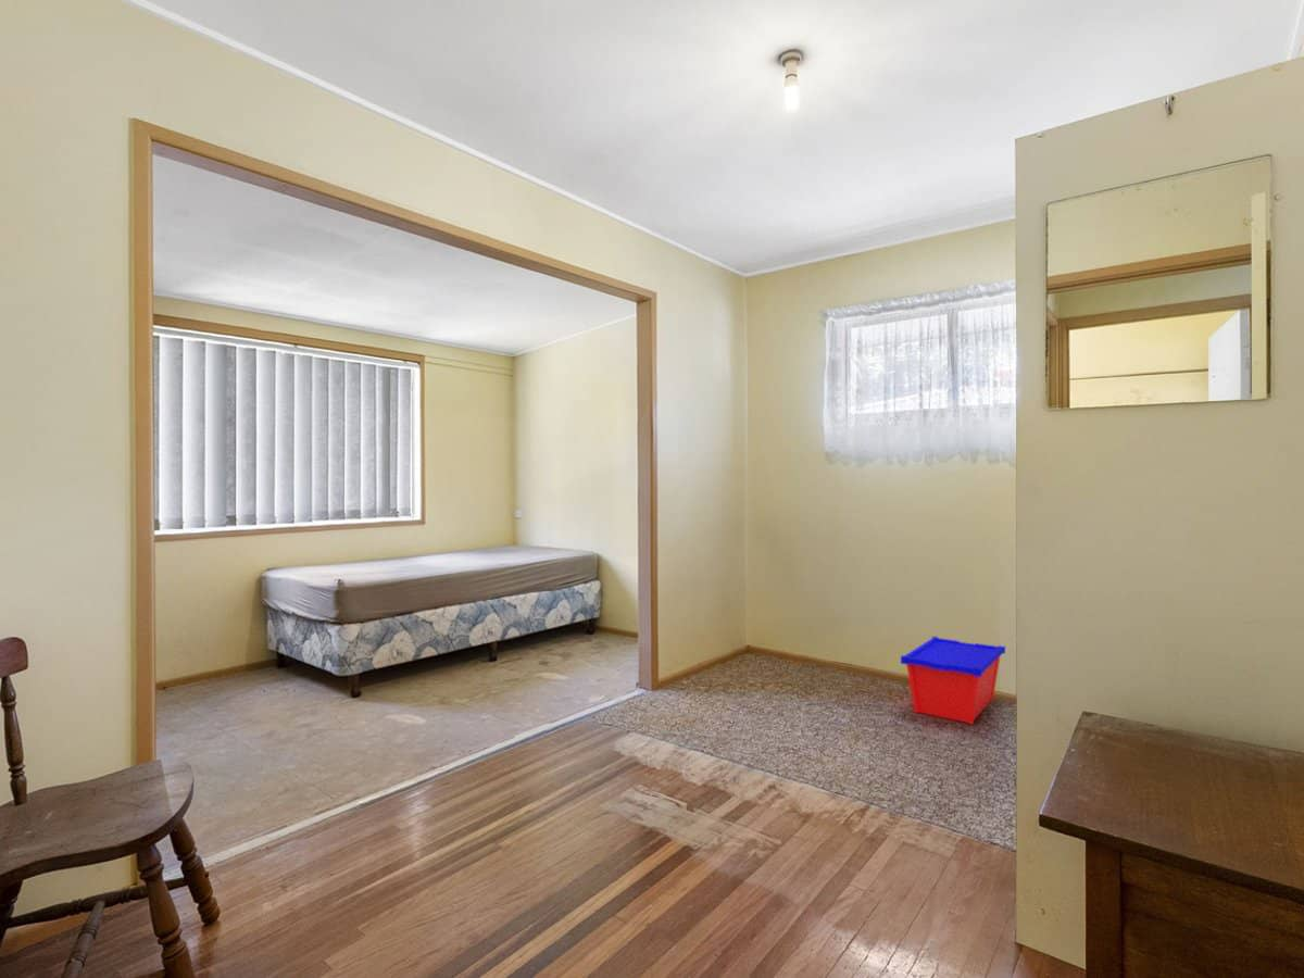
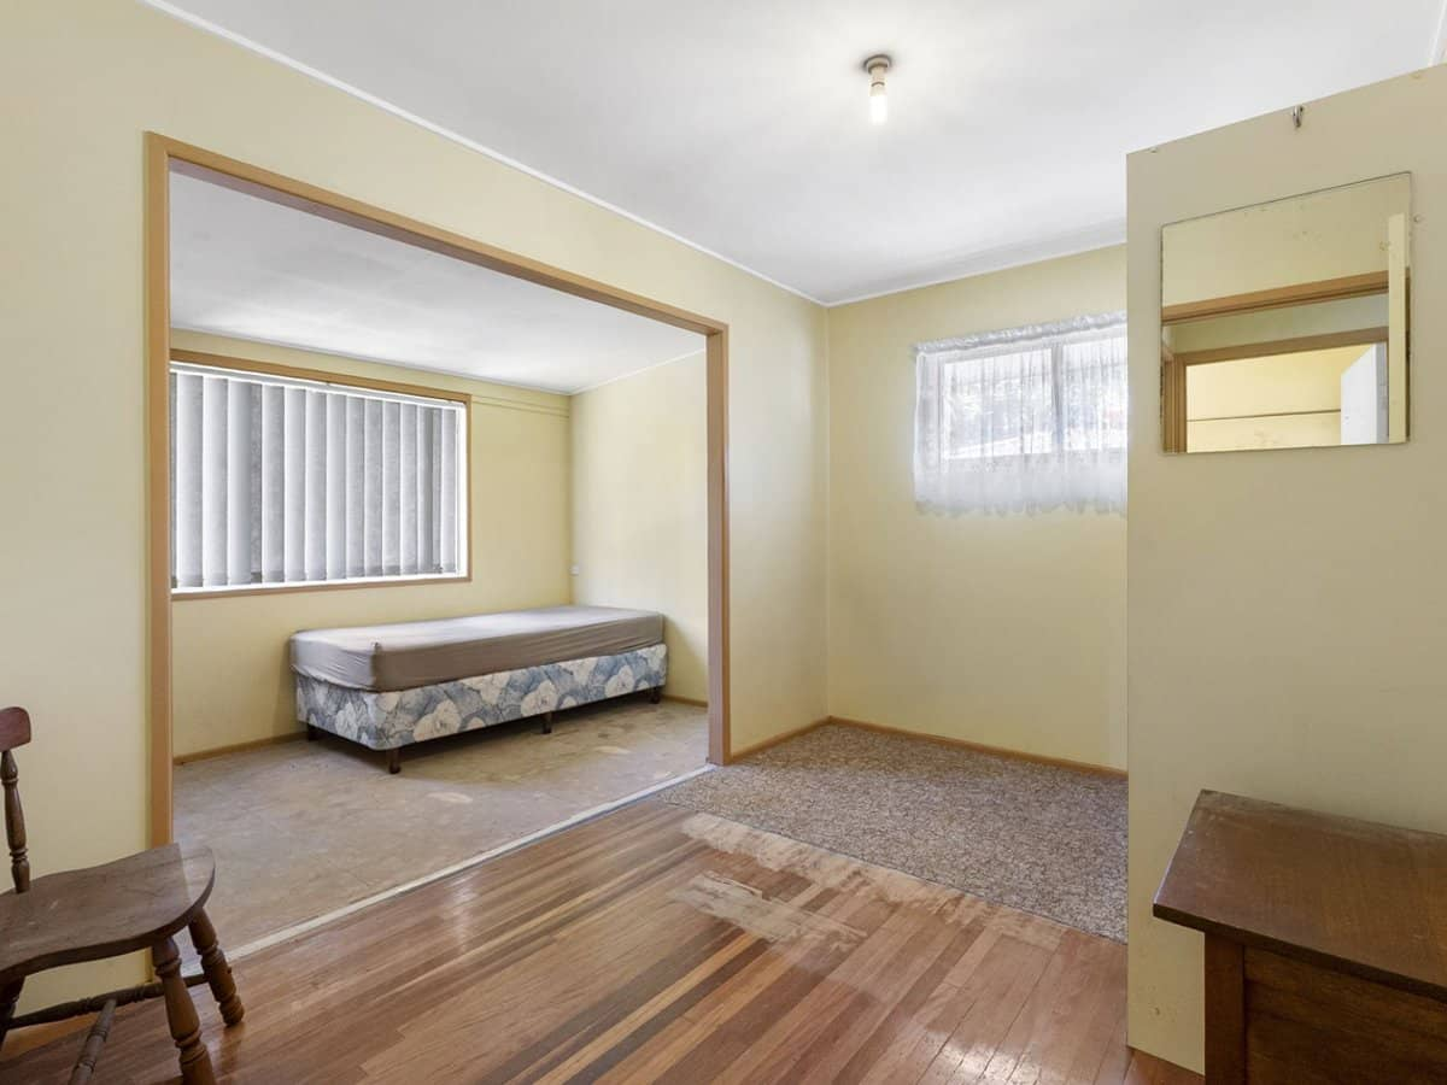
- storage bin (954, 678)
